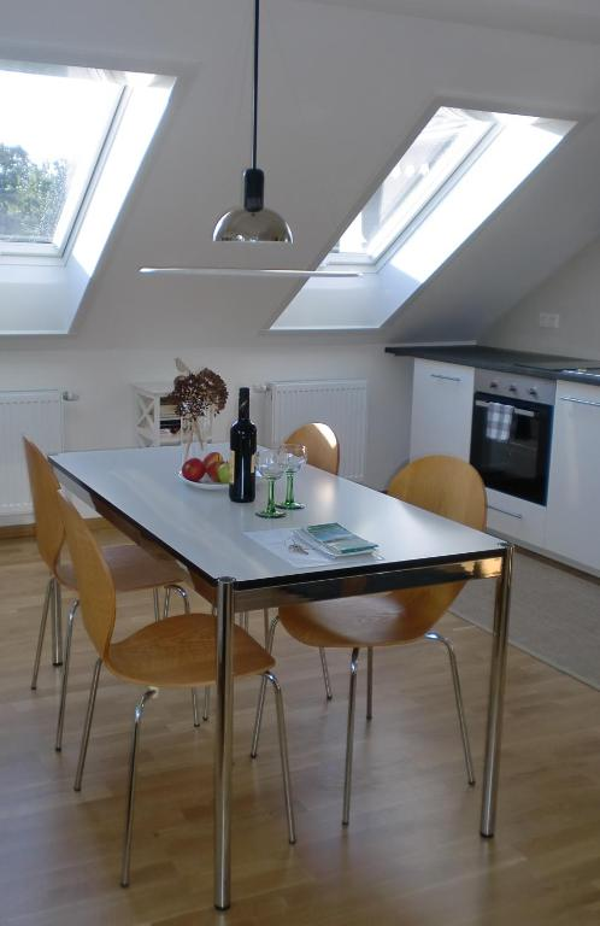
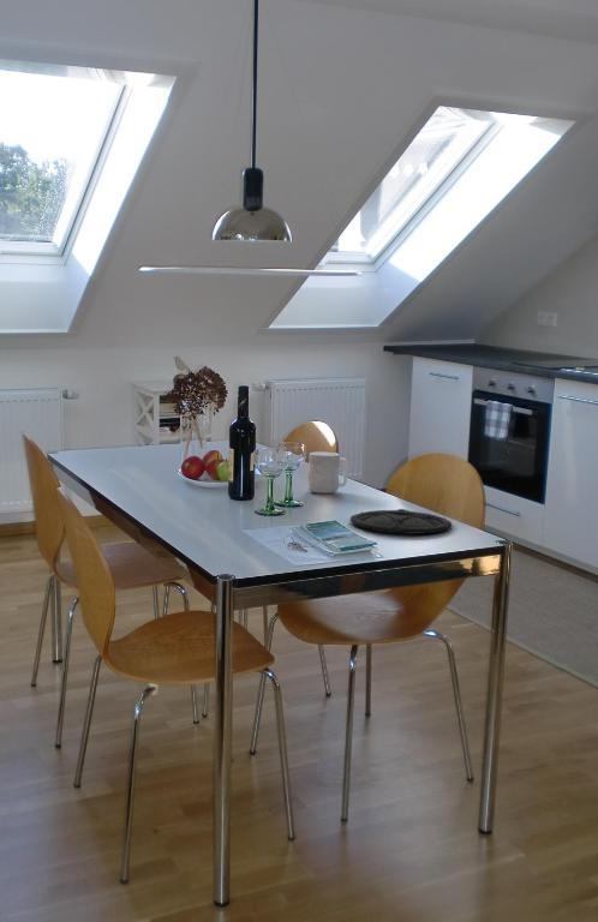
+ plate (400, 516)
+ mug (327, 472)
